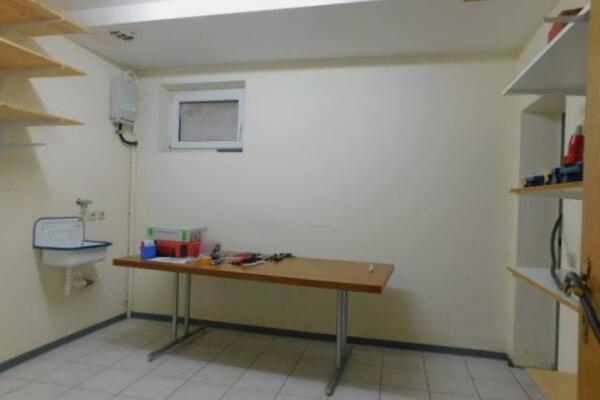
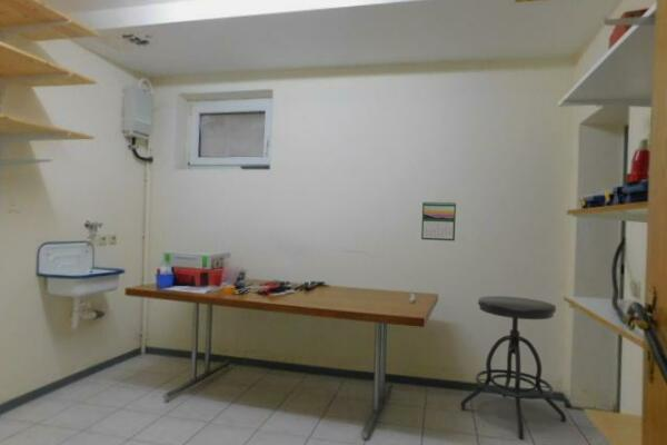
+ calendar (438, 220)
+ stool (515, 357)
